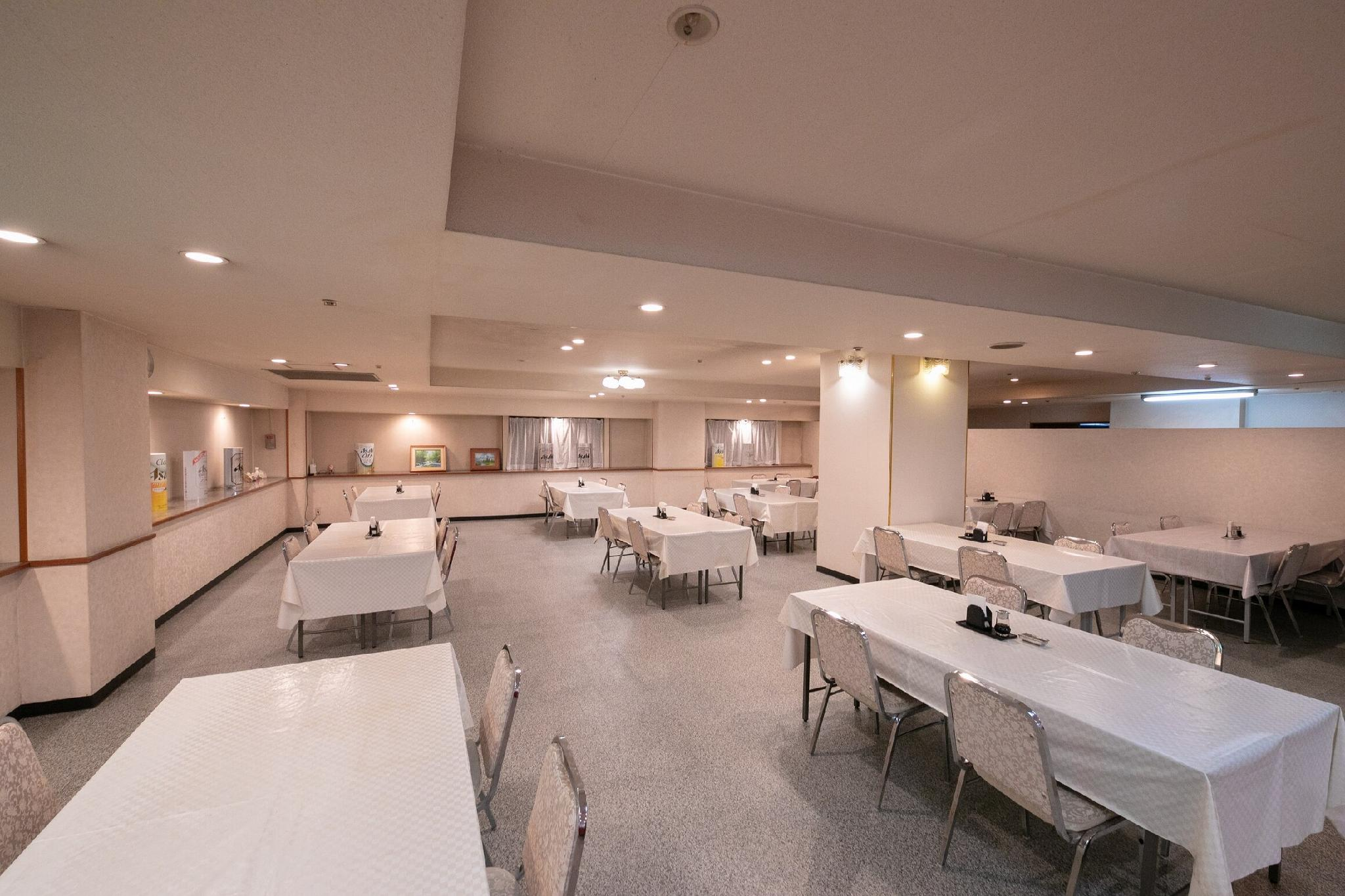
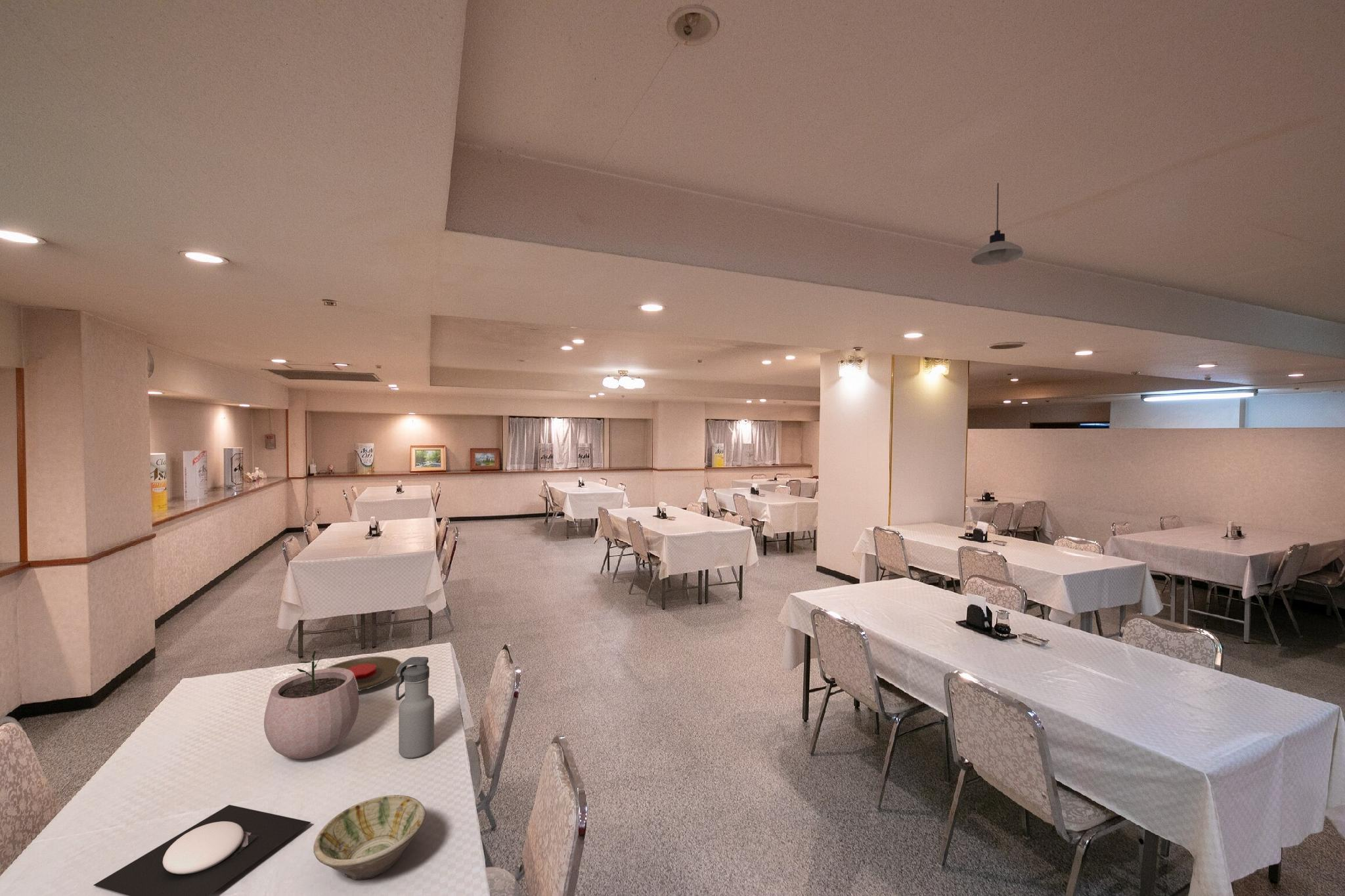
+ bowl (372, 842)
+ plant pot (313, 701)
+ plate (358, 676)
+ water bottle (416, 704)
+ pendant light (997, 221)
+ plate (210, 843)
